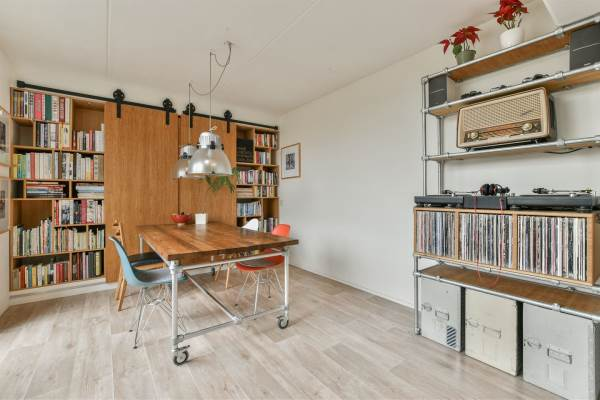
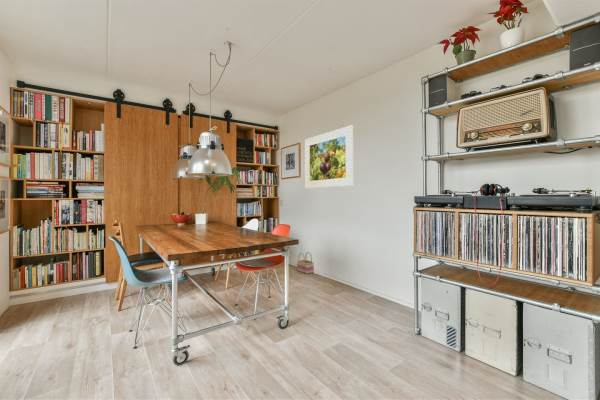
+ basket (305, 262)
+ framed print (326, 160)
